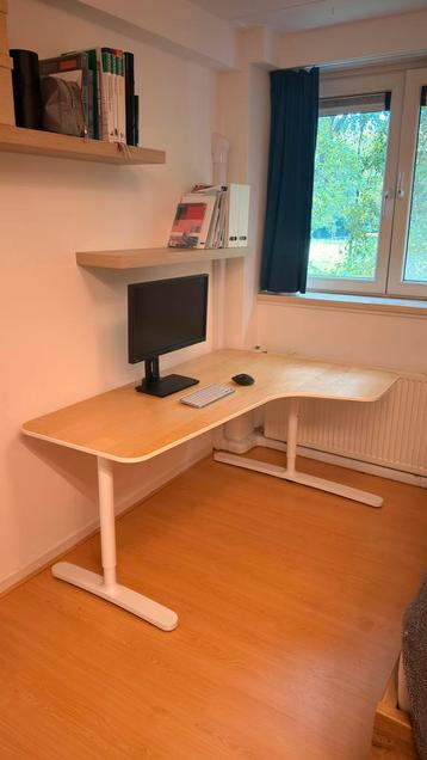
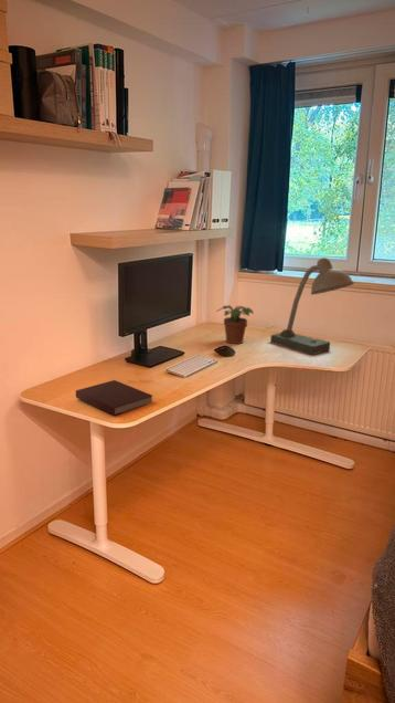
+ potted plant (234, 324)
+ notebook (114, 396)
+ desk lamp (311, 294)
